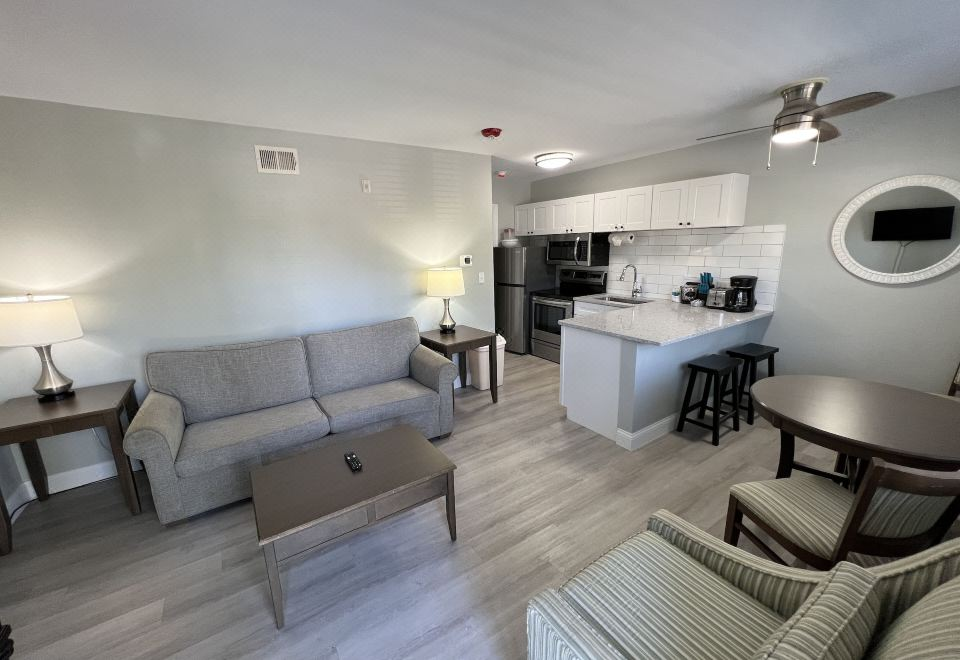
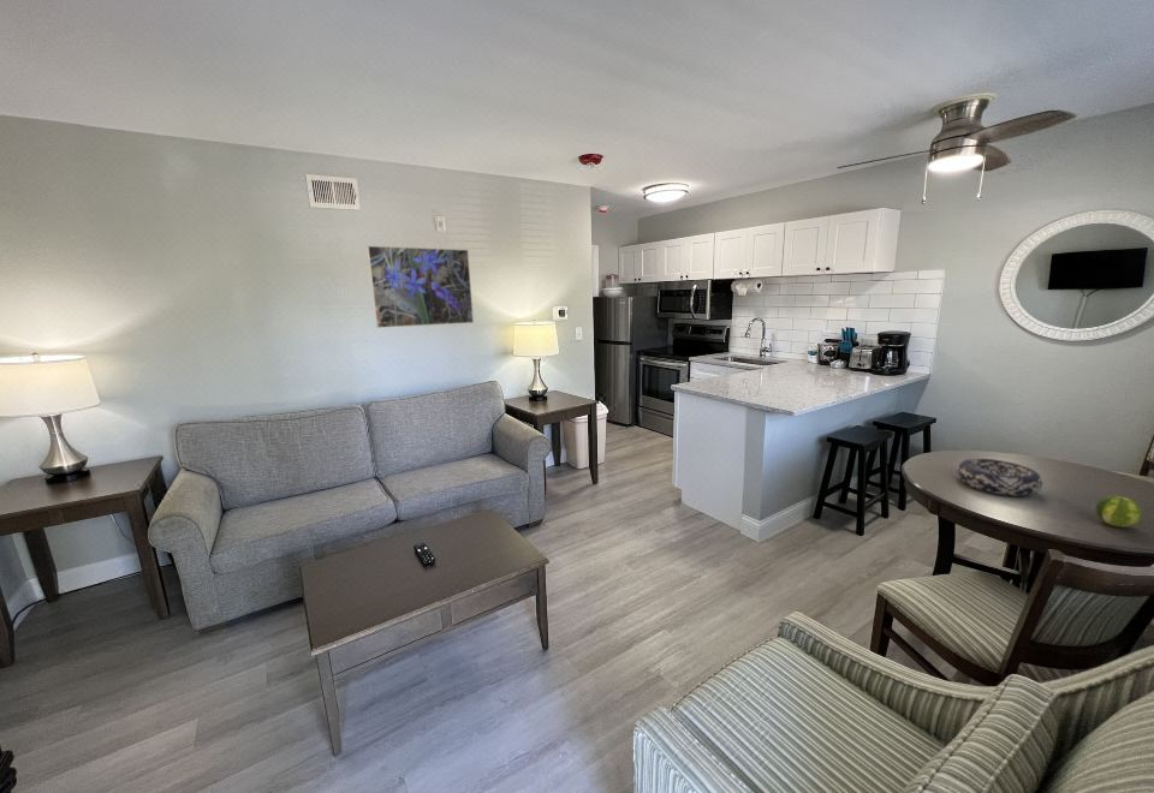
+ decorative bowl (997, 476)
+ fruit (1118, 511)
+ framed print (423, 287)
